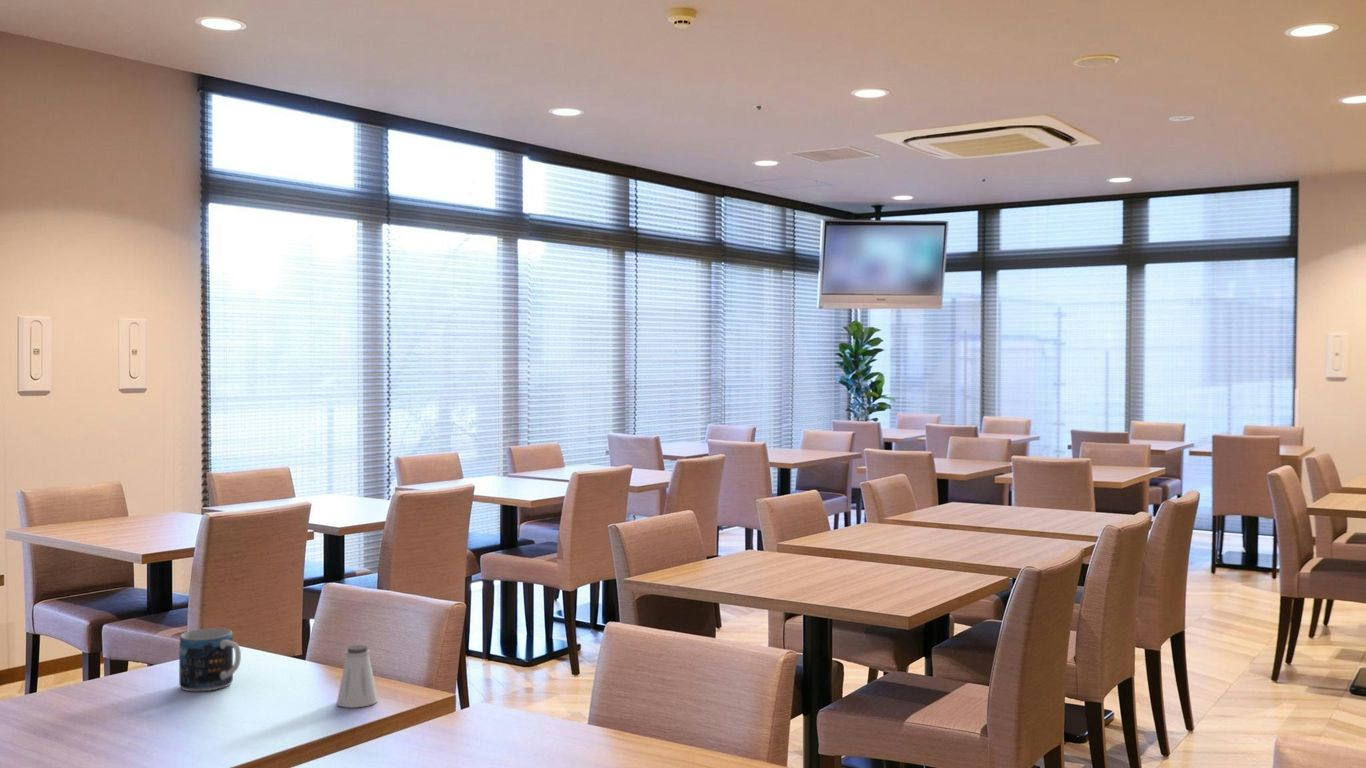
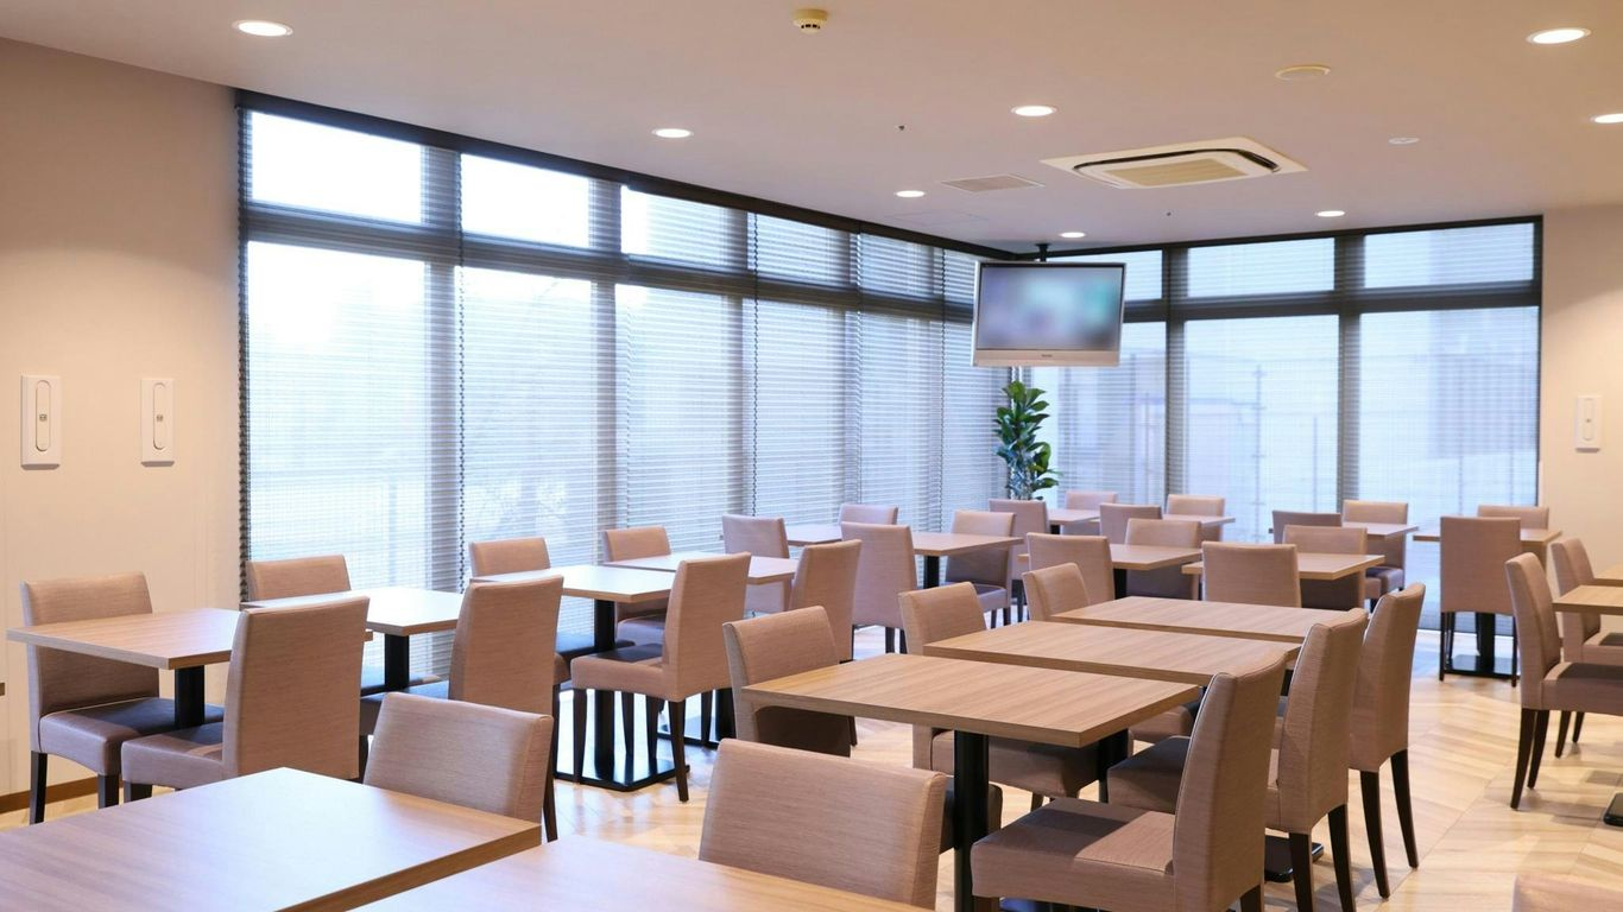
- mug (214, 660)
- saltshaker (357, 674)
